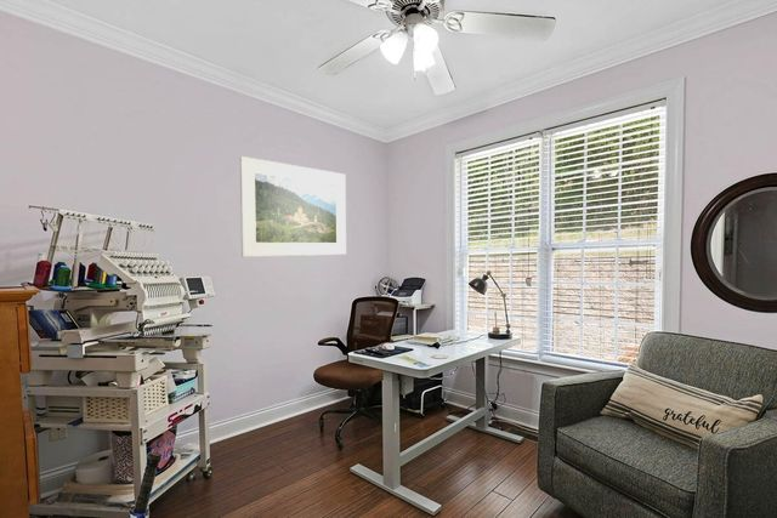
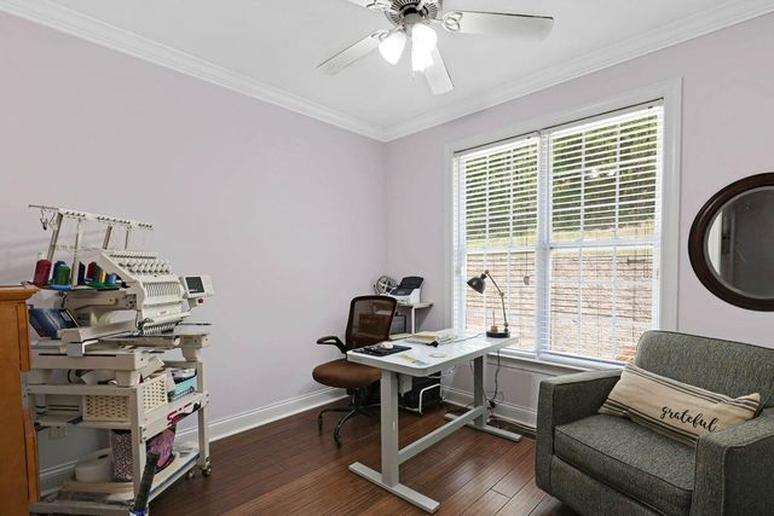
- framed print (299, 211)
